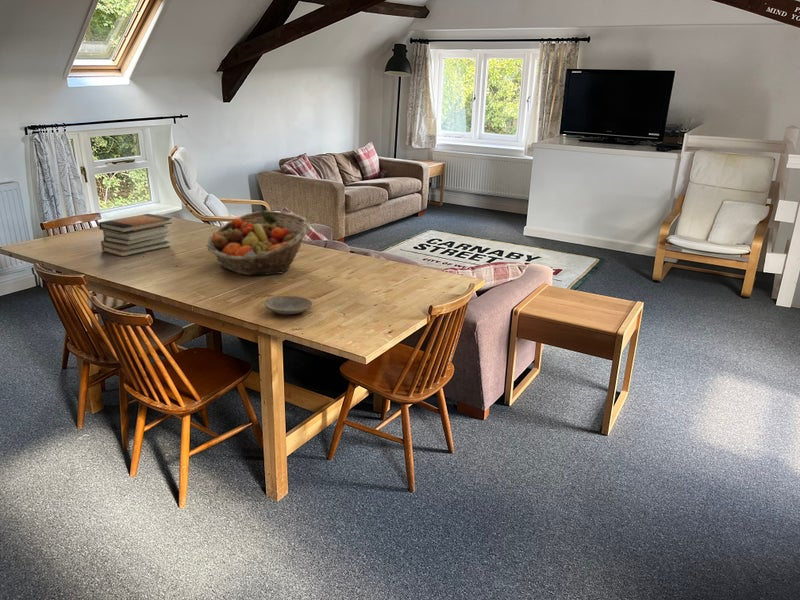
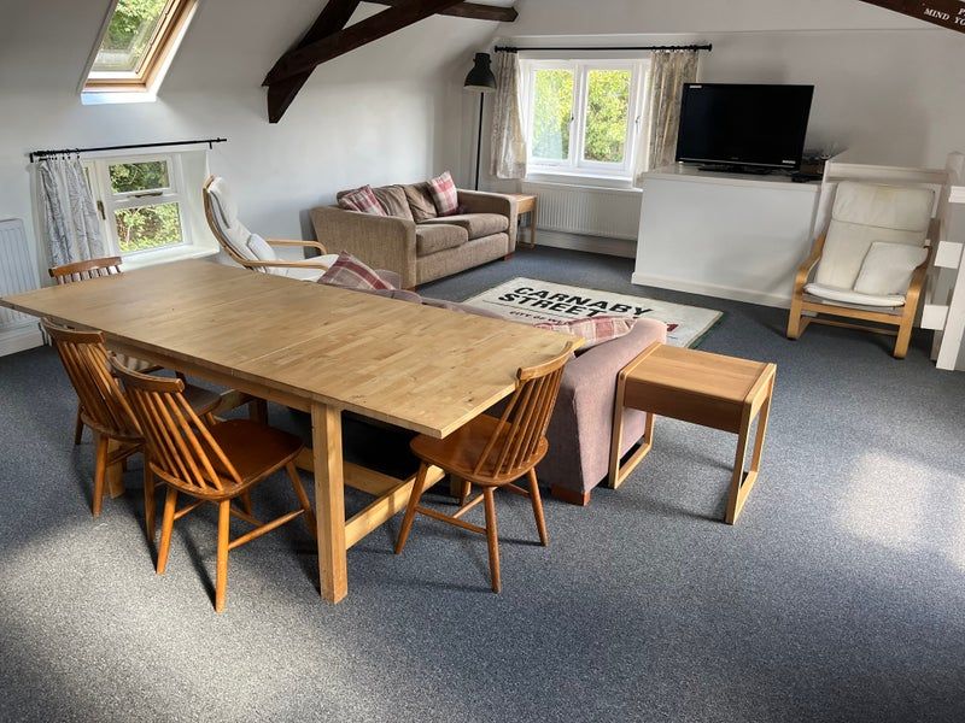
- fruit basket (258, 241)
- book stack (137, 234)
- plate (288, 306)
